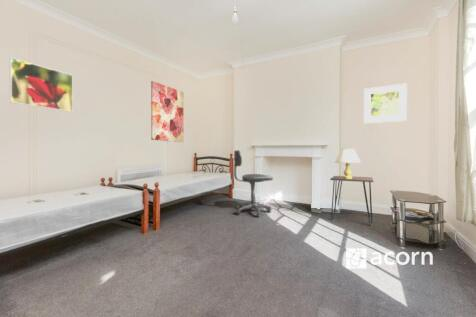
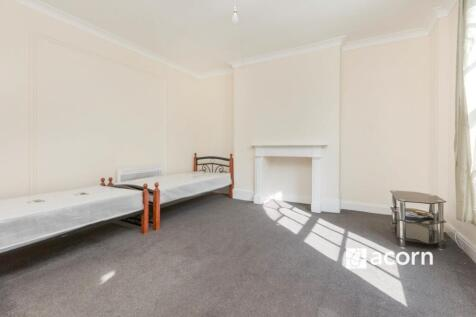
- office chair (252, 181)
- table lamp (347, 163)
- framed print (384, 104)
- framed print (44, 87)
- desk (339, 197)
- wall art (168, 114)
